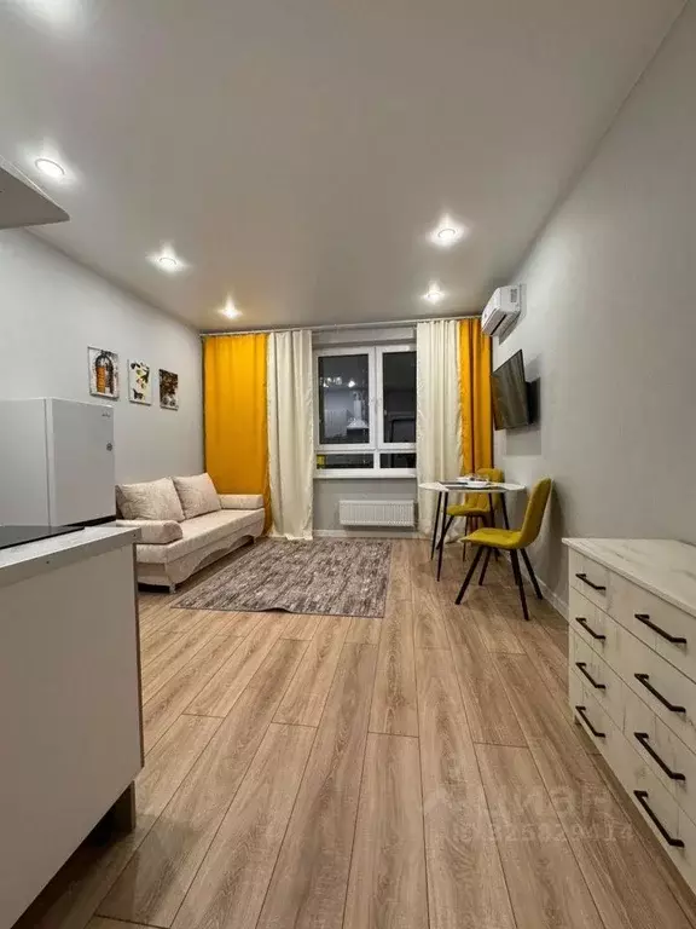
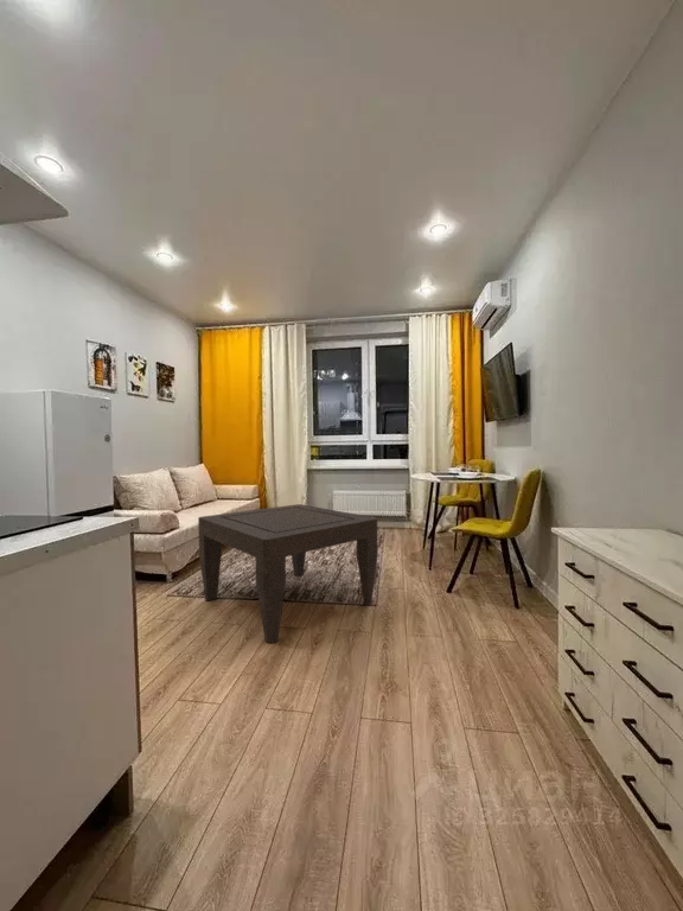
+ coffee table (285, 559)
